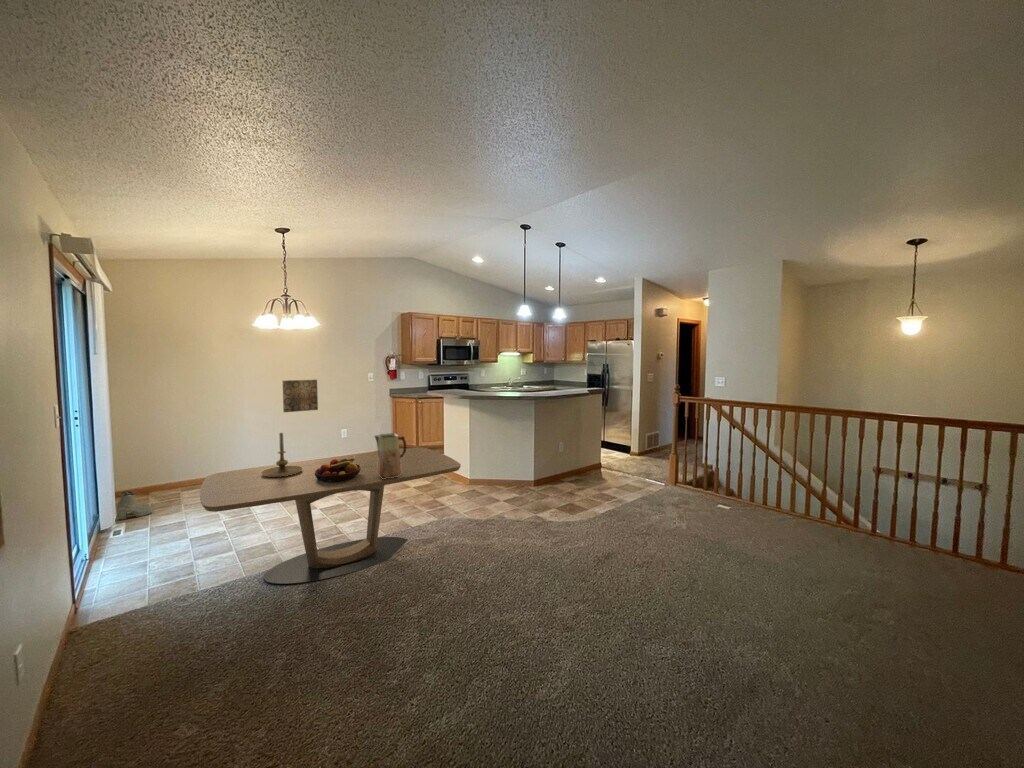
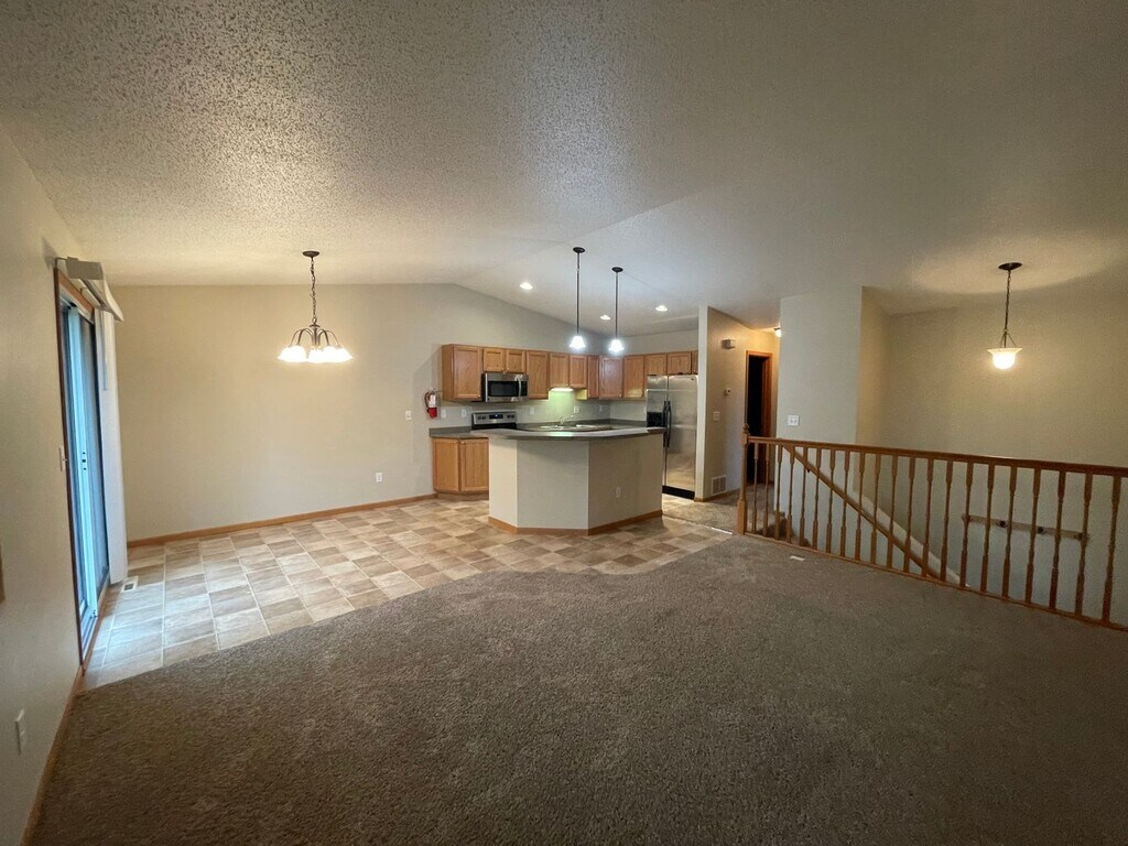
- fruit bowl (338, 467)
- candle holder (281, 452)
- dining table (336, 493)
- wall art (300, 395)
- boots (134, 503)
- vase (390, 454)
